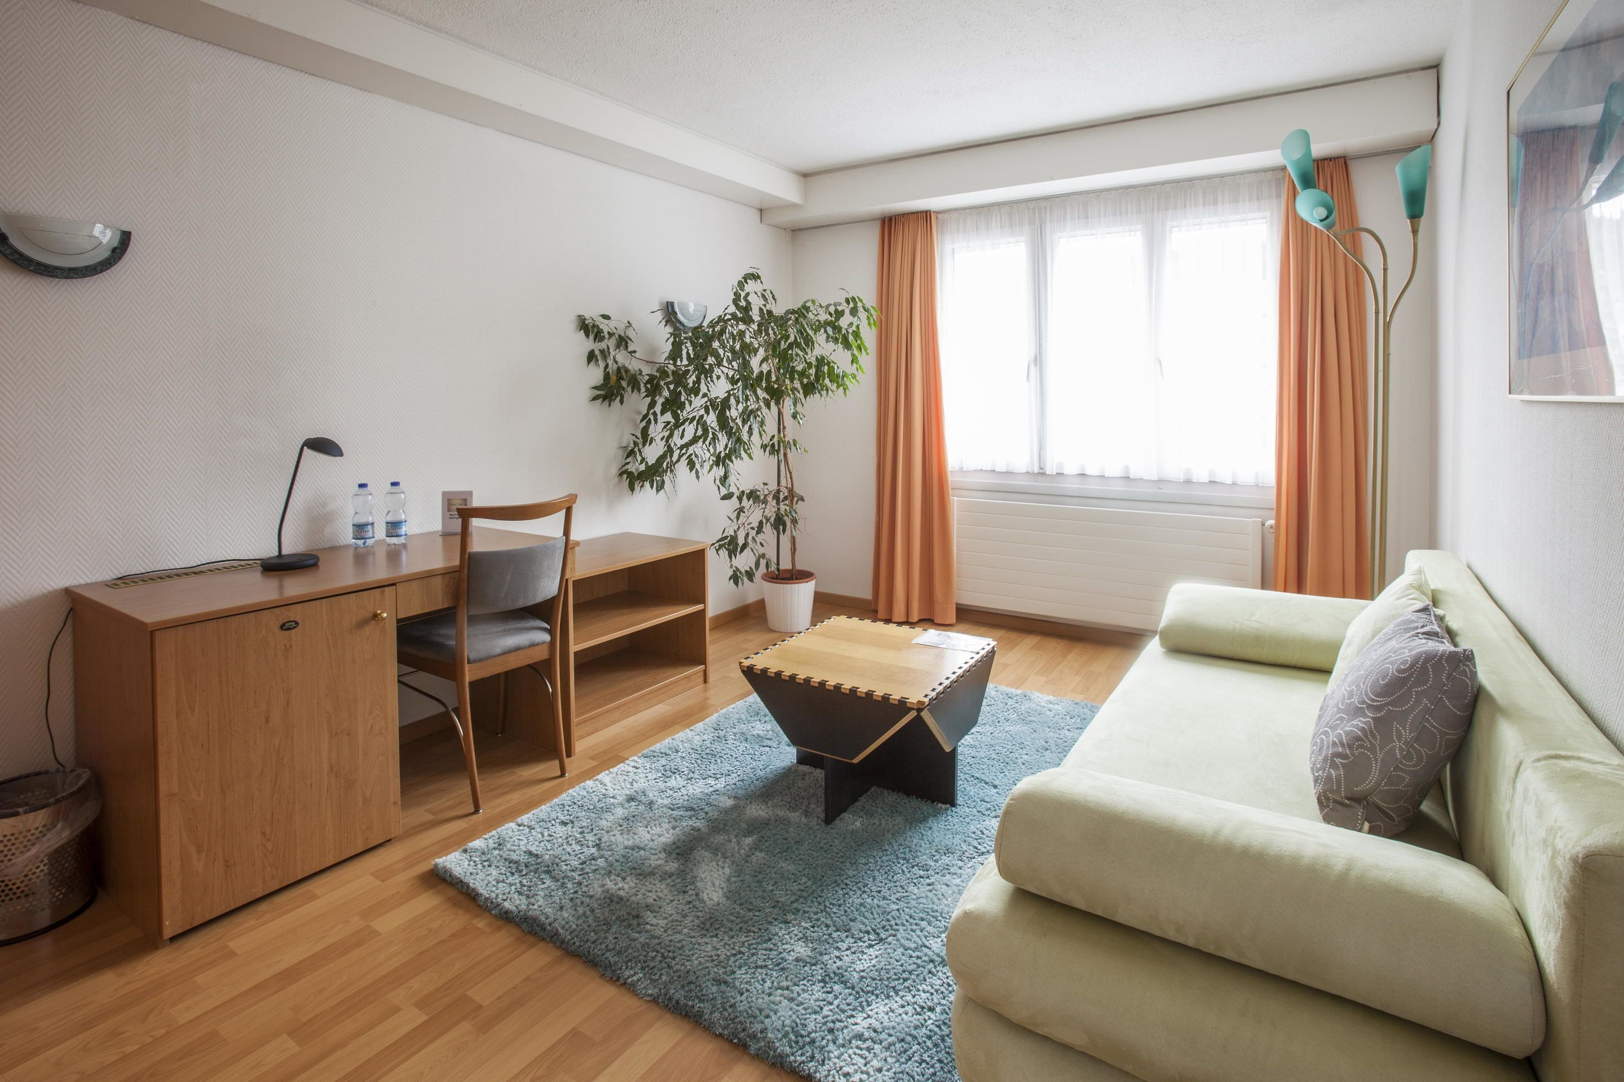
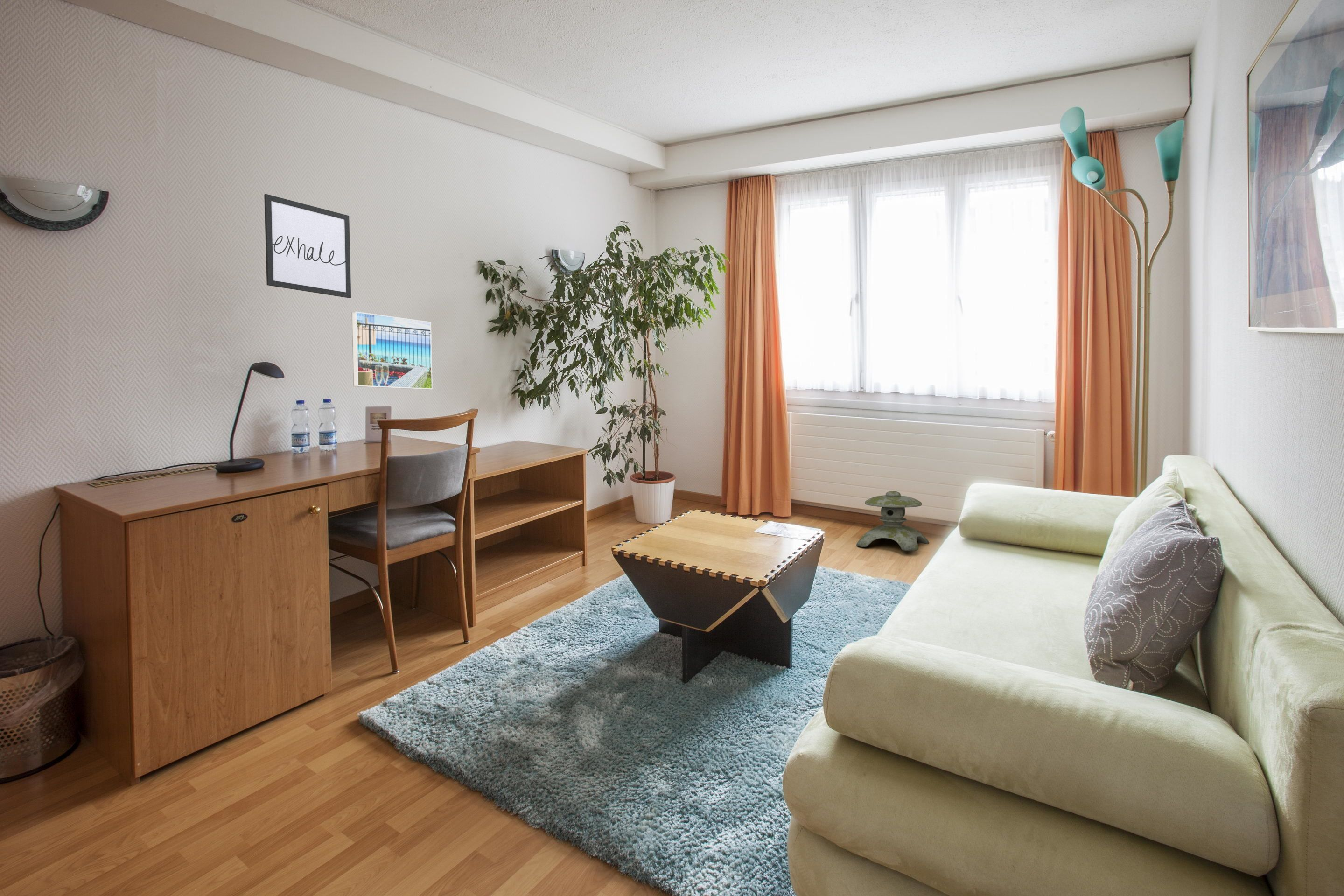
+ wall art (310, 249)
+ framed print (394, 352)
+ lantern (893, 518)
